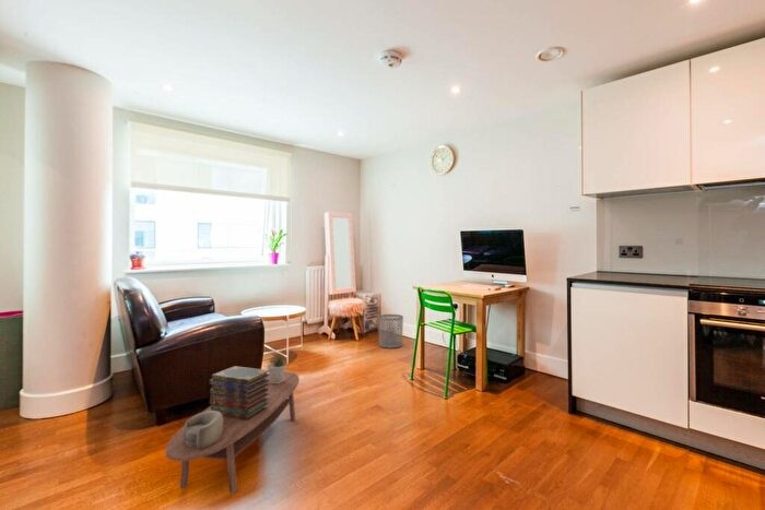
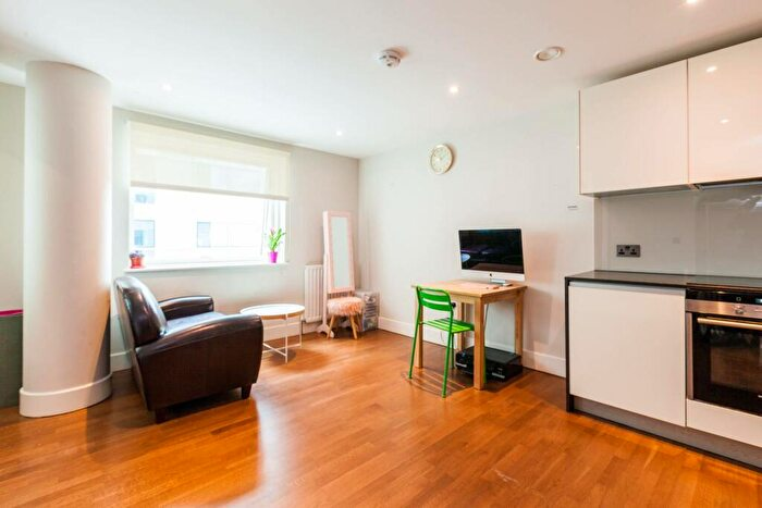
- potted plant (278, 367)
- coffee table (247, 426)
- decorative bowl (203, 427)
- book stack (240, 391)
- waste bin (390, 330)
